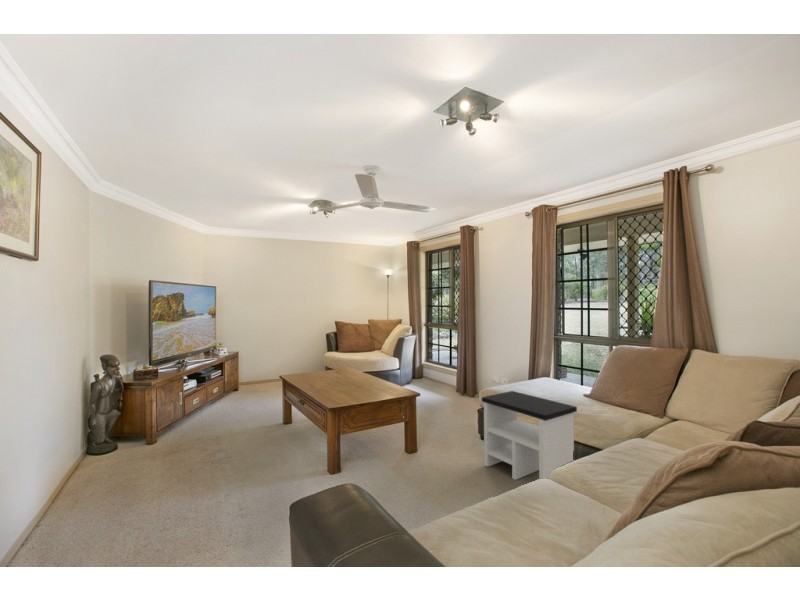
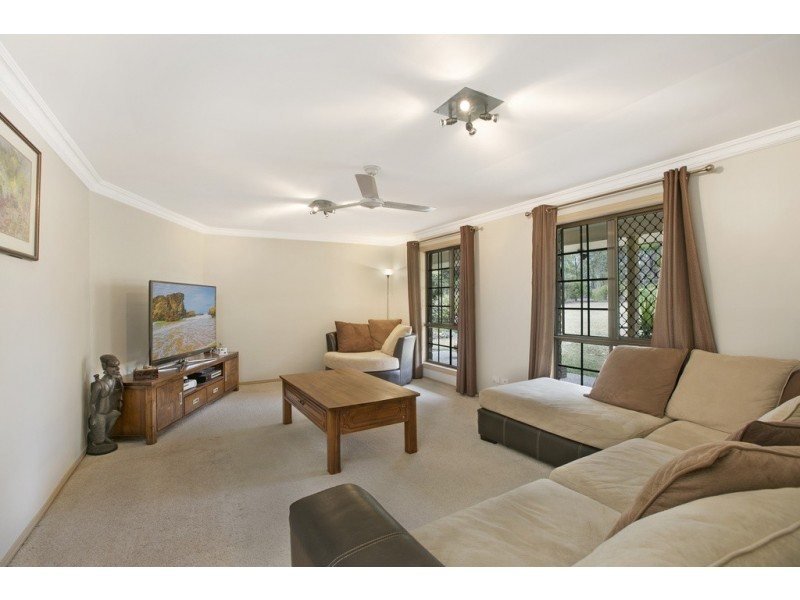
- side table (527, 437)
